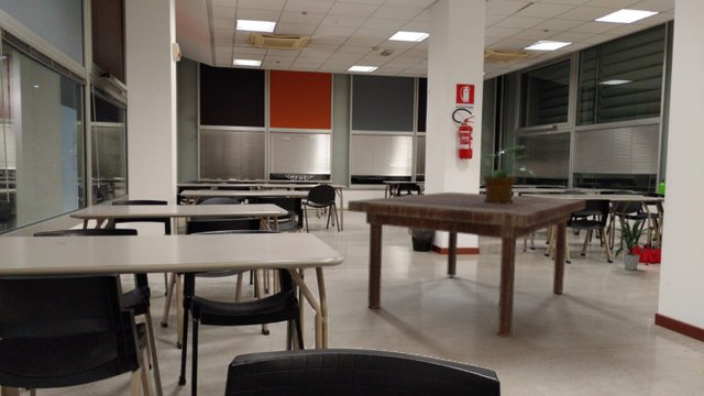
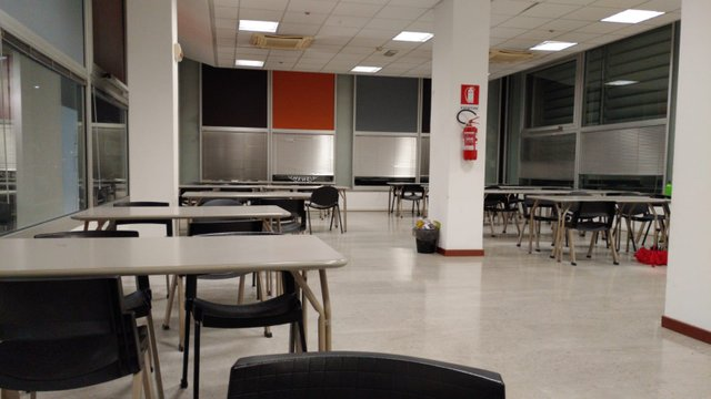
- indoor plant (629, 242)
- dining table (475, 234)
- potted plant (508, 172)
